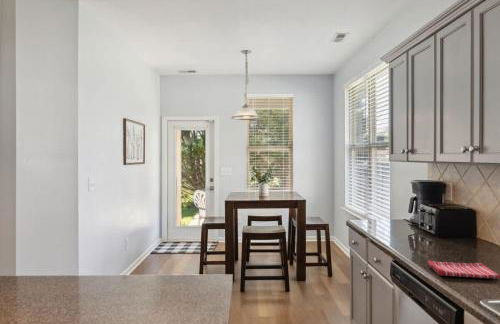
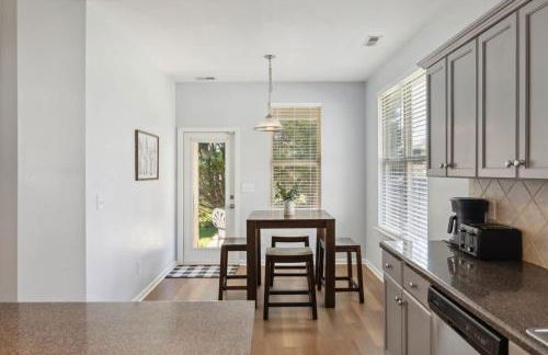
- dish towel (461, 269)
